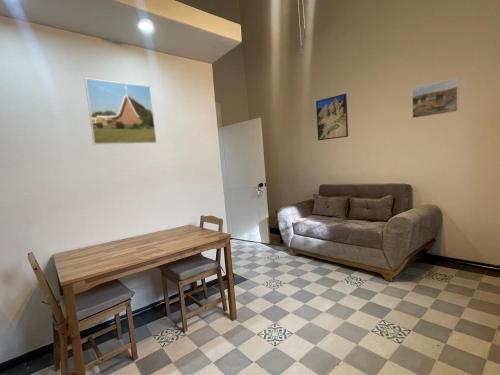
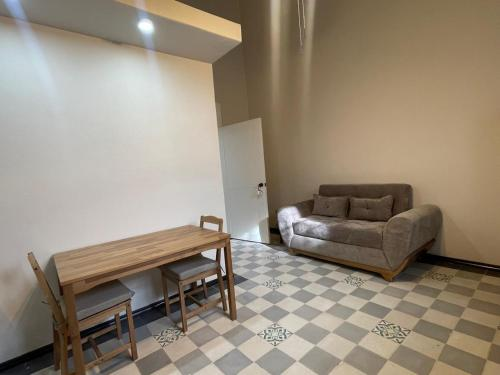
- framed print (123, 113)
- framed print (434, 99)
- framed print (331, 118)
